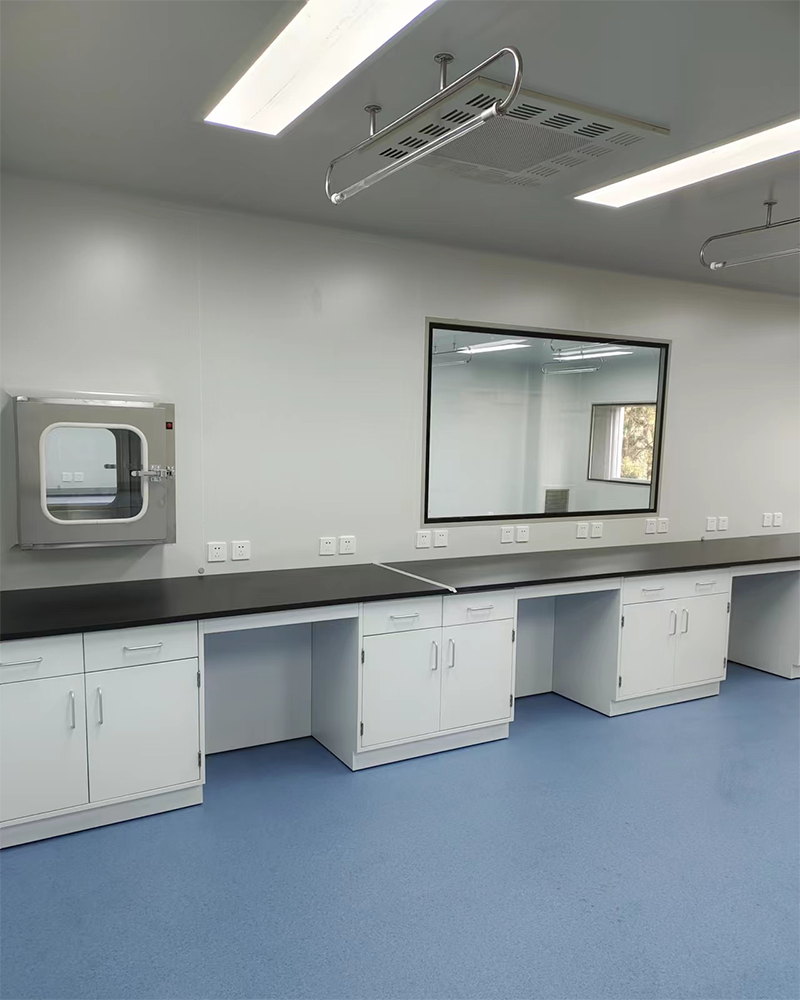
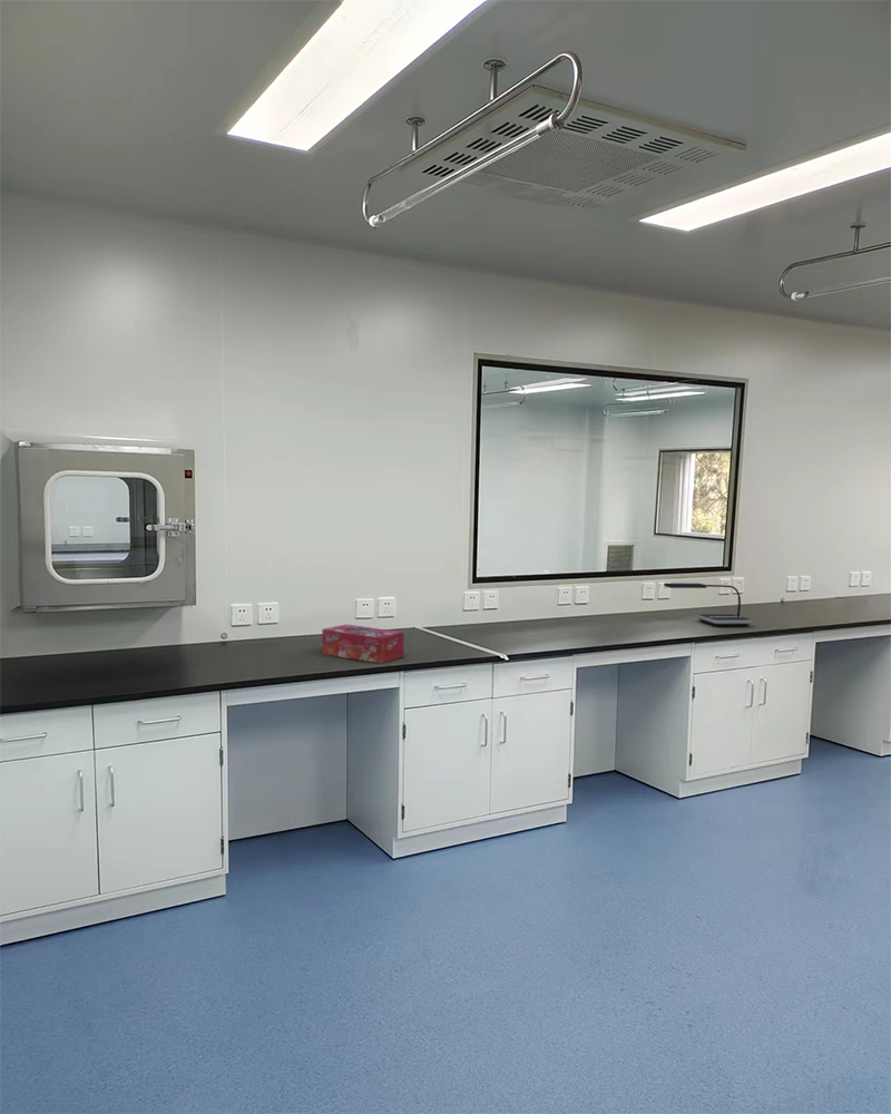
+ desk lamp (712, 614)
+ tissue box (362, 643)
